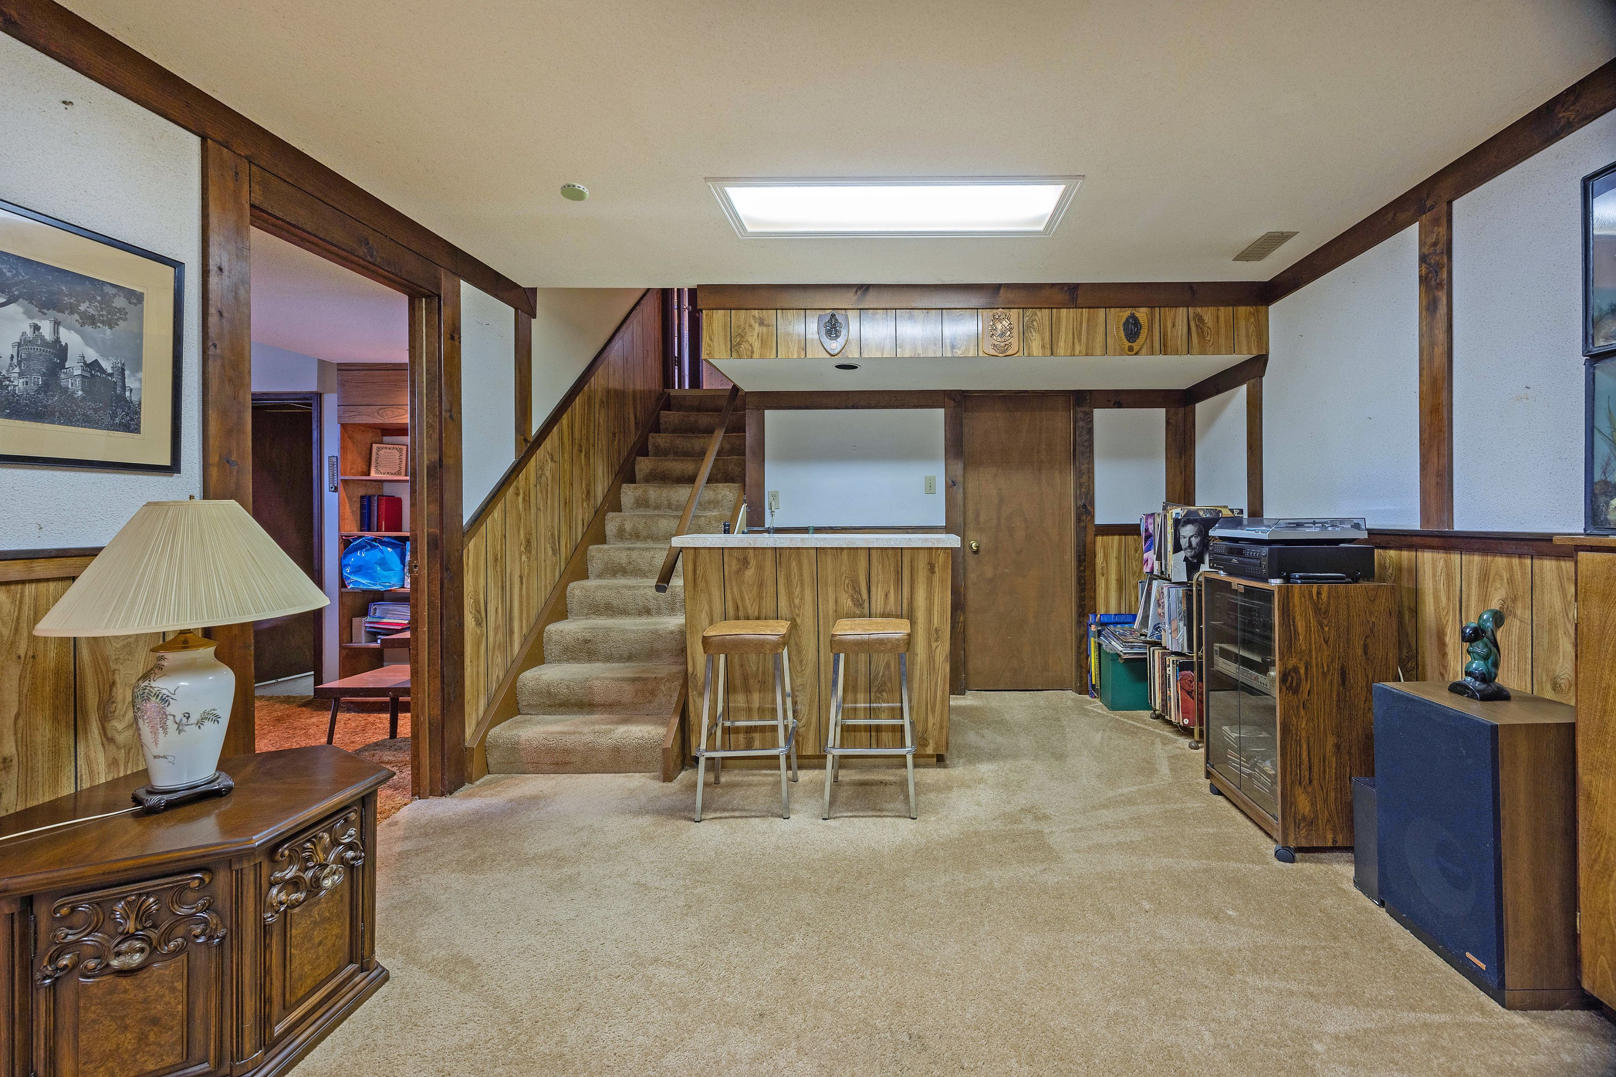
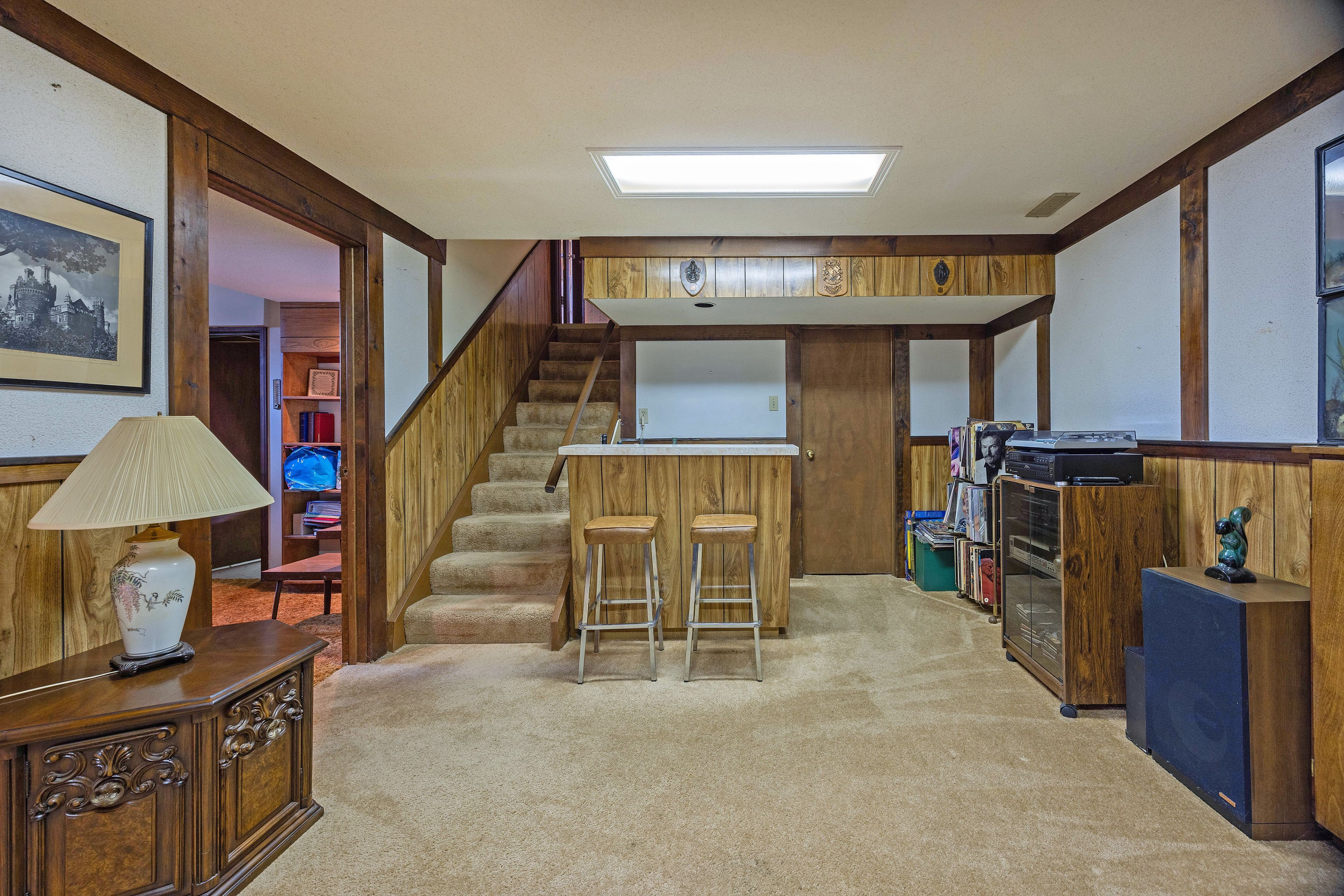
- smoke detector (575, 191)
